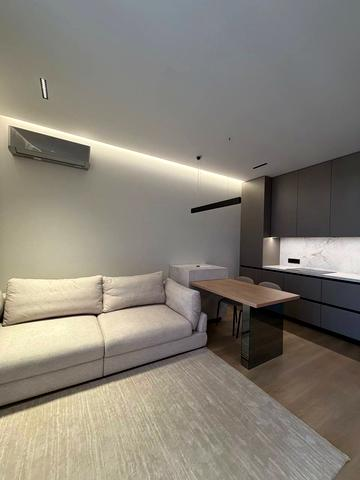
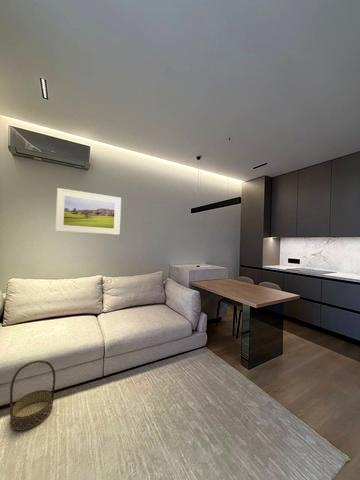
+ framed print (90, 213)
+ basket (35, 391)
